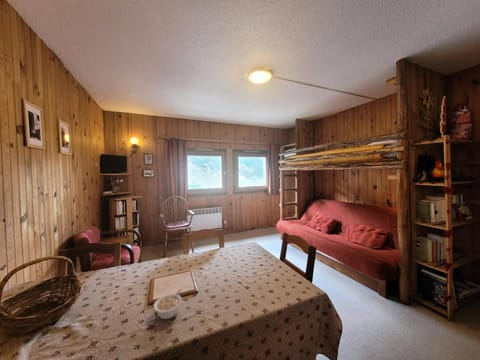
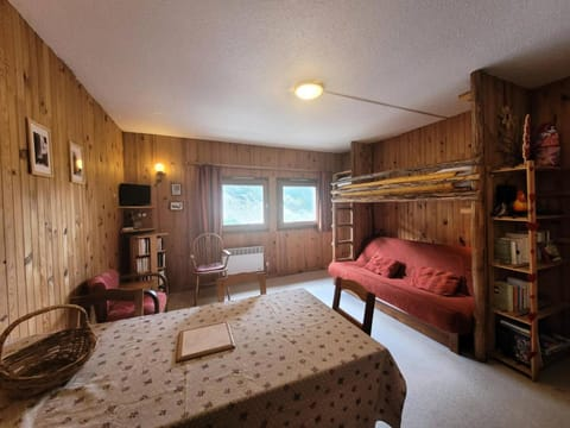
- legume (168, 305)
